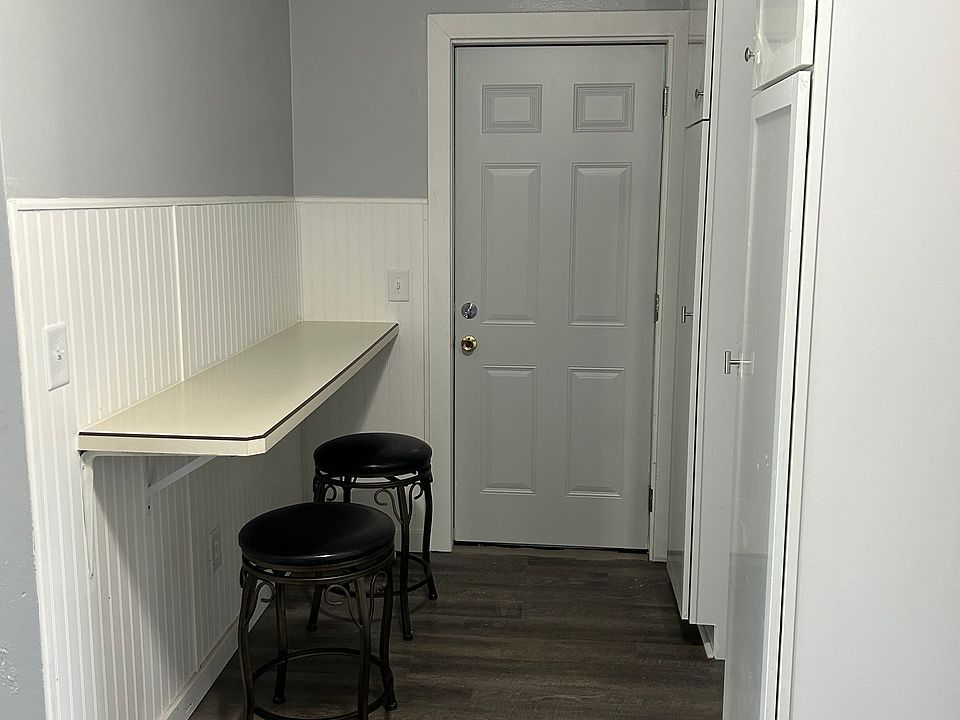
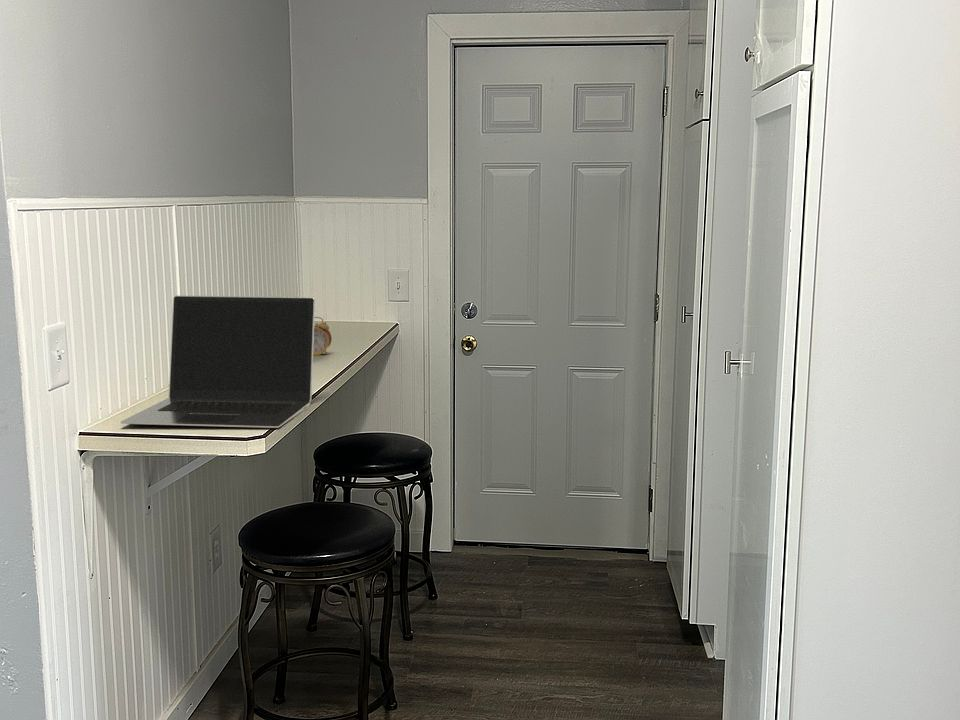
+ alarm clock (317, 335)
+ laptop (222, 357)
